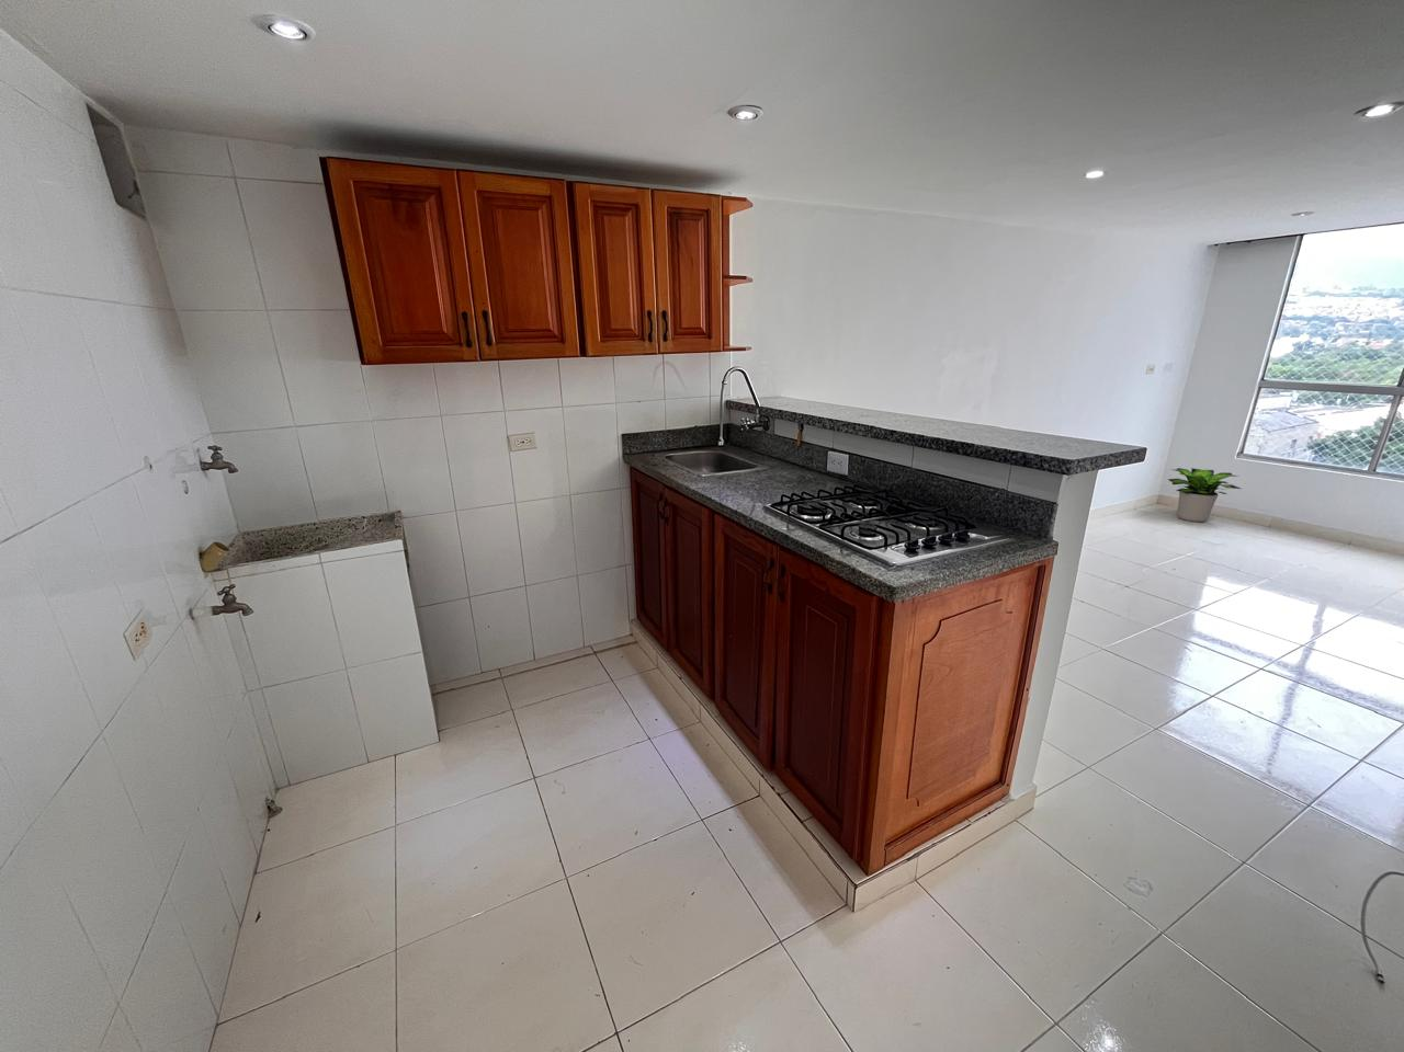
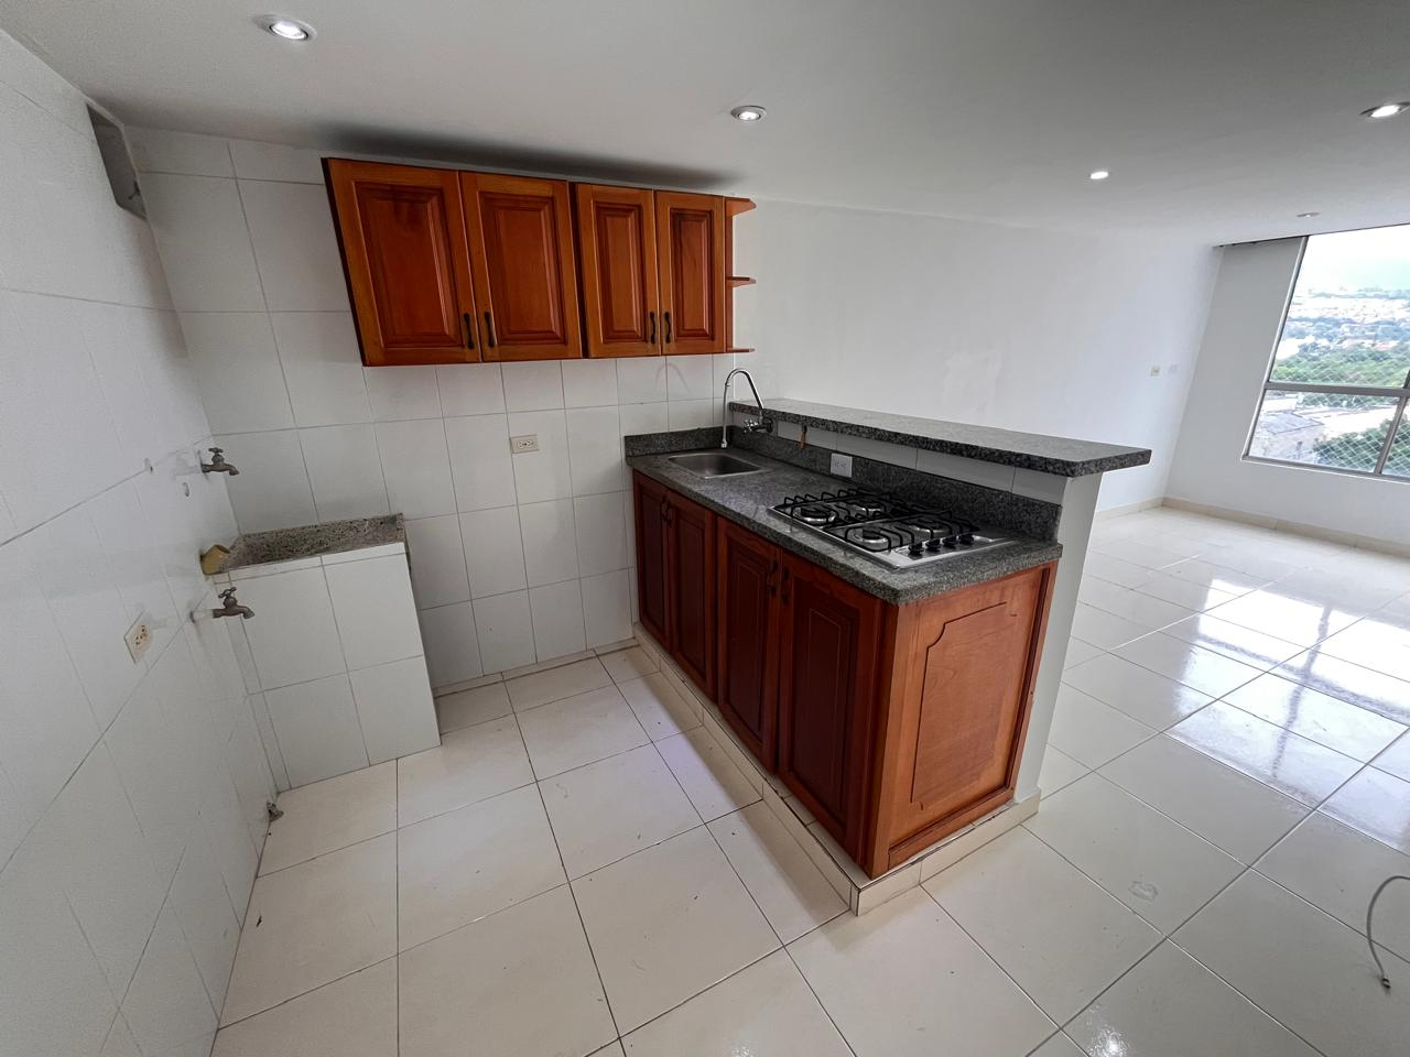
- potted plant (1201, 496)
